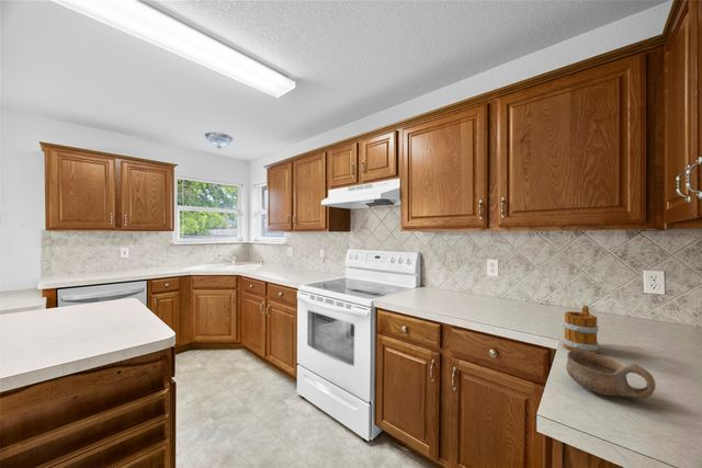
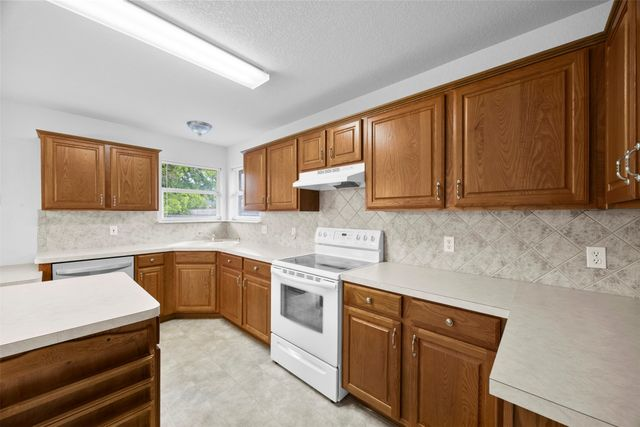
- mug (581, 327)
- bowl (607, 374)
